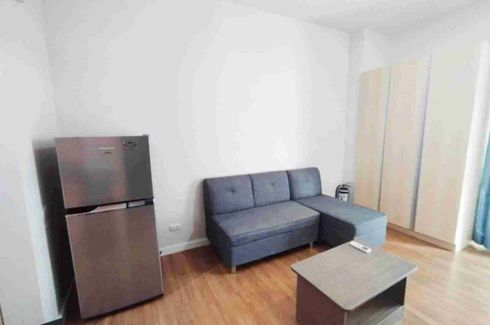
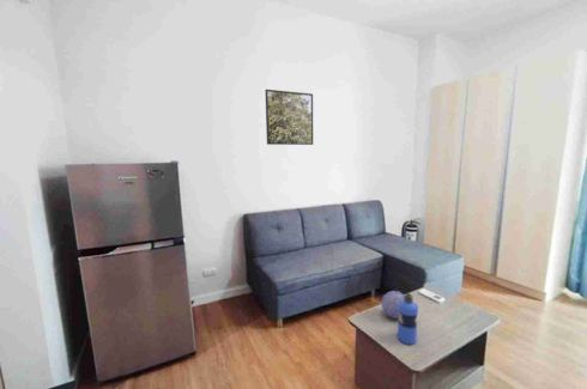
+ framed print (290, 118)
+ water bottle (407, 316)
+ decorative ball (394, 304)
